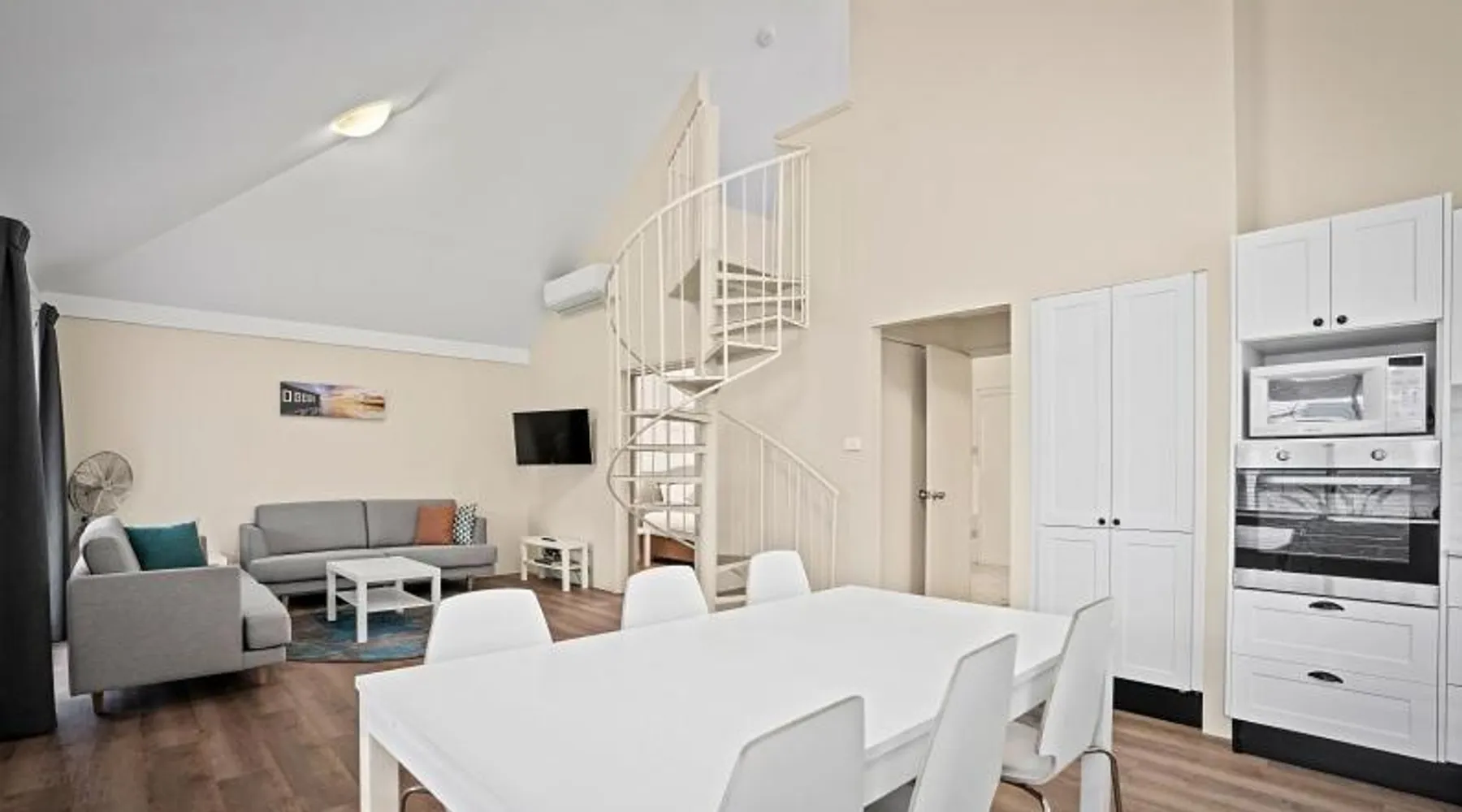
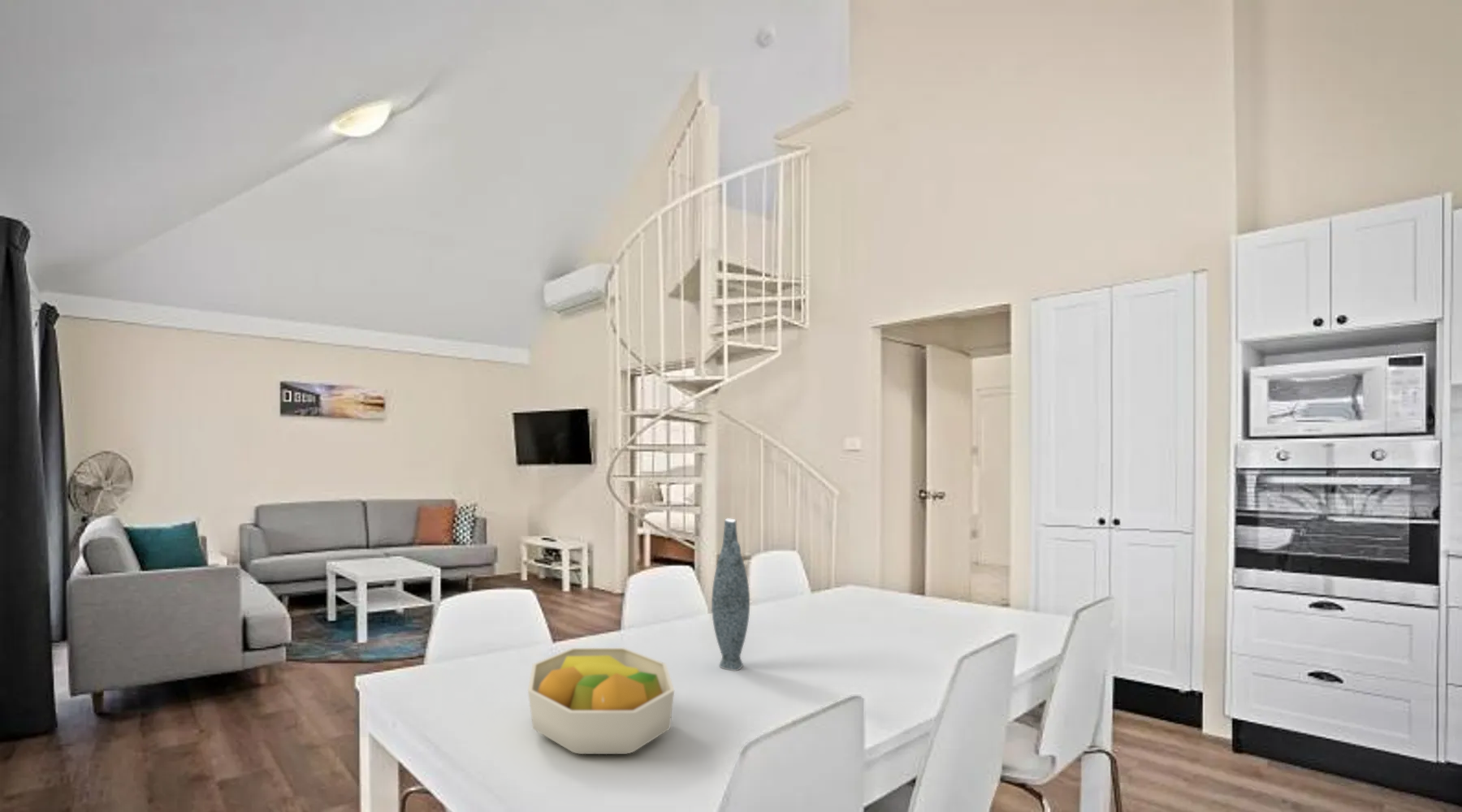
+ fruit bowl (600, 690)
+ vase (730, 593)
